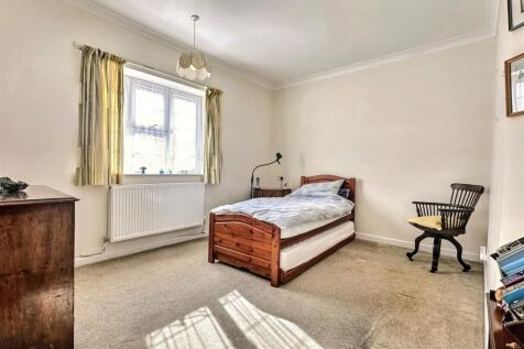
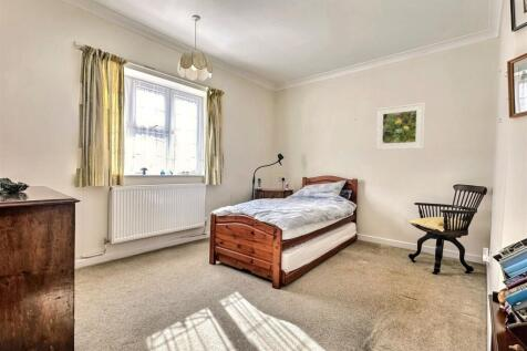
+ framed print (399, 127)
